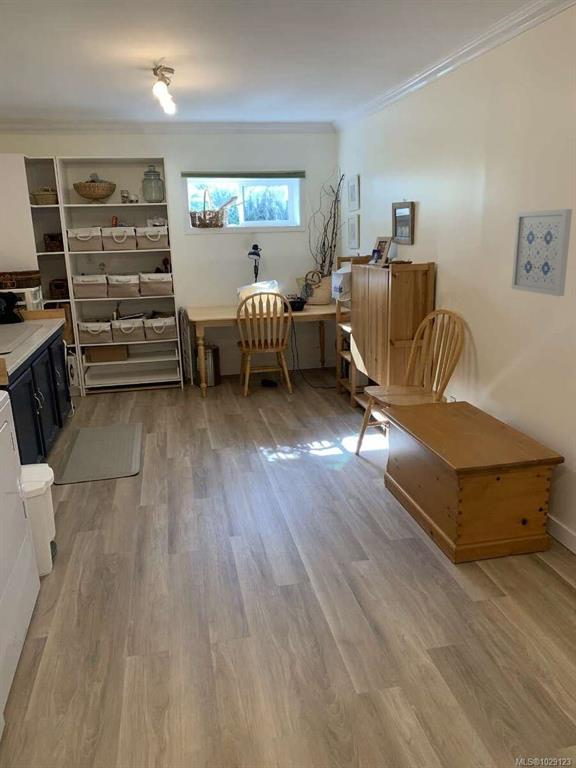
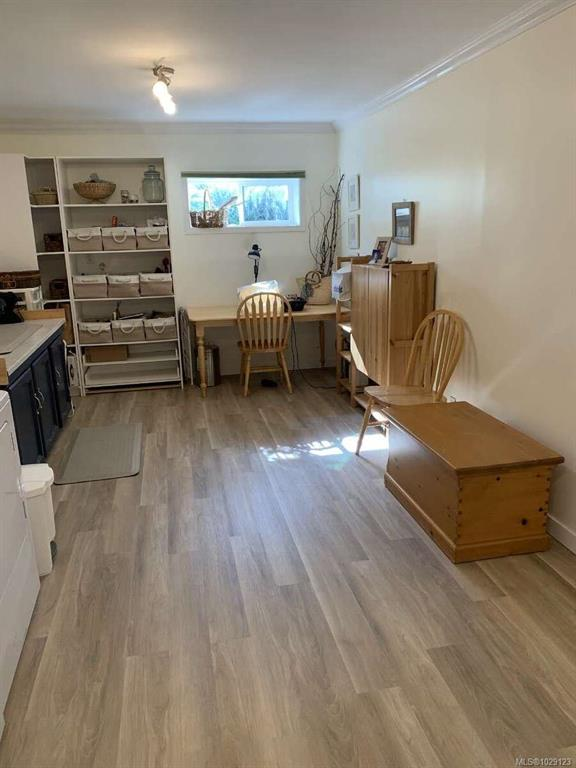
- wall art (539, 252)
